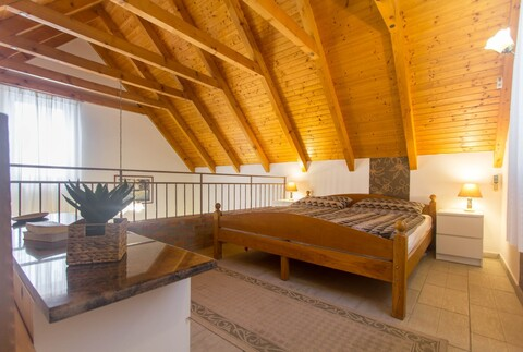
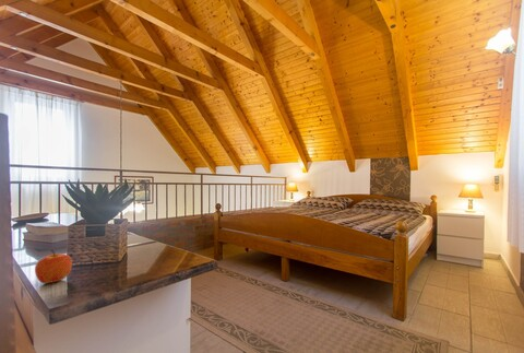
+ apple (53, 264)
